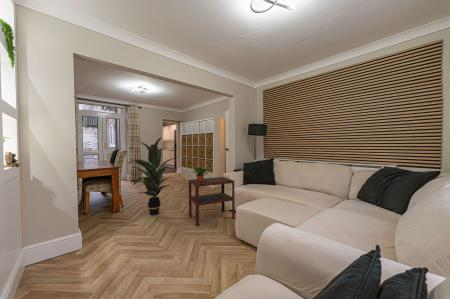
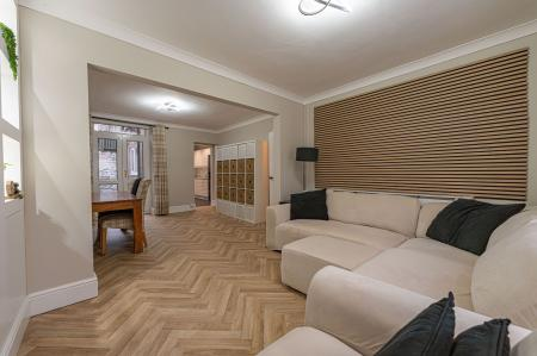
- indoor plant (154, 176)
- side table (211, 198)
- potted plant (200, 170)
